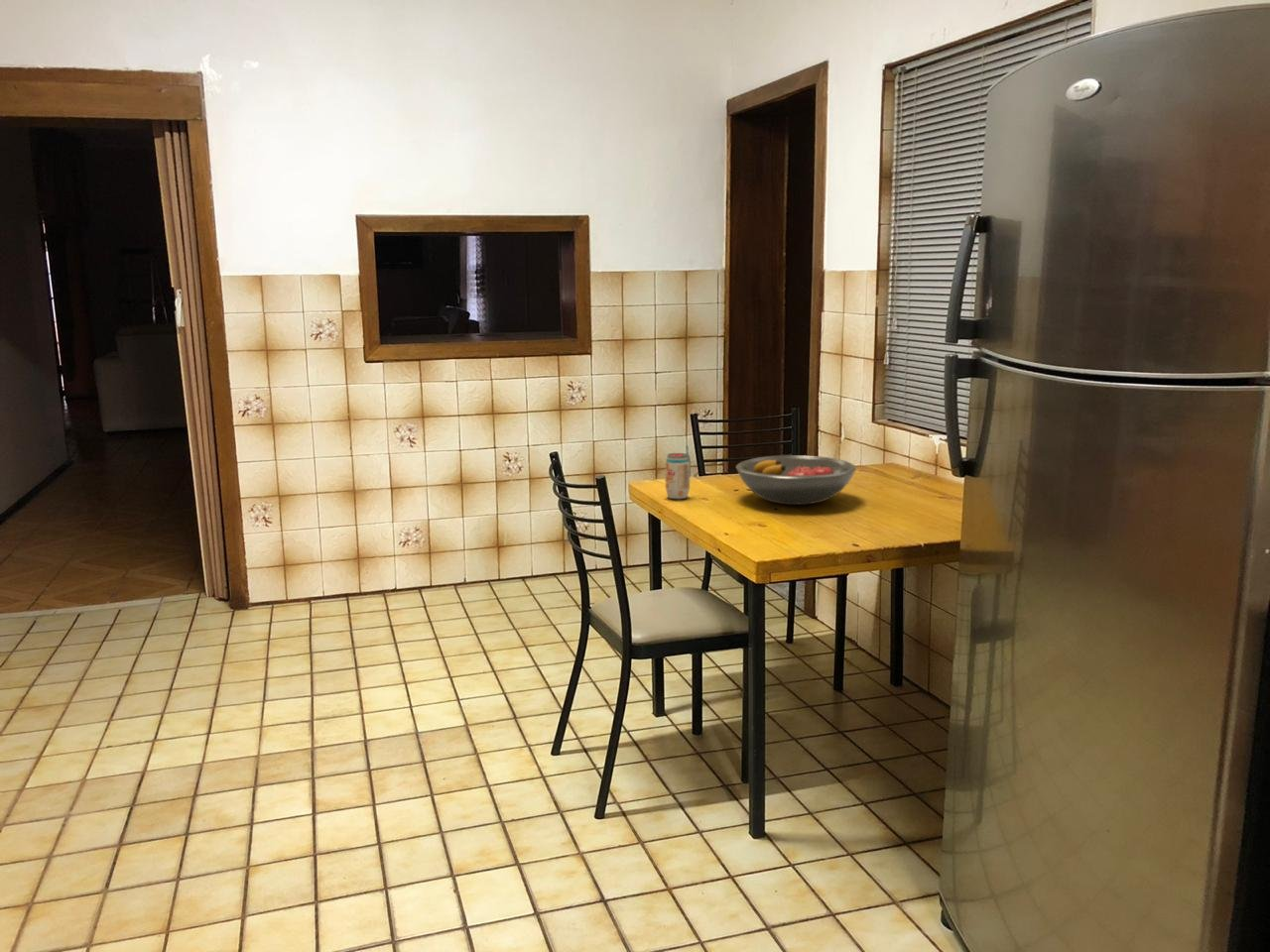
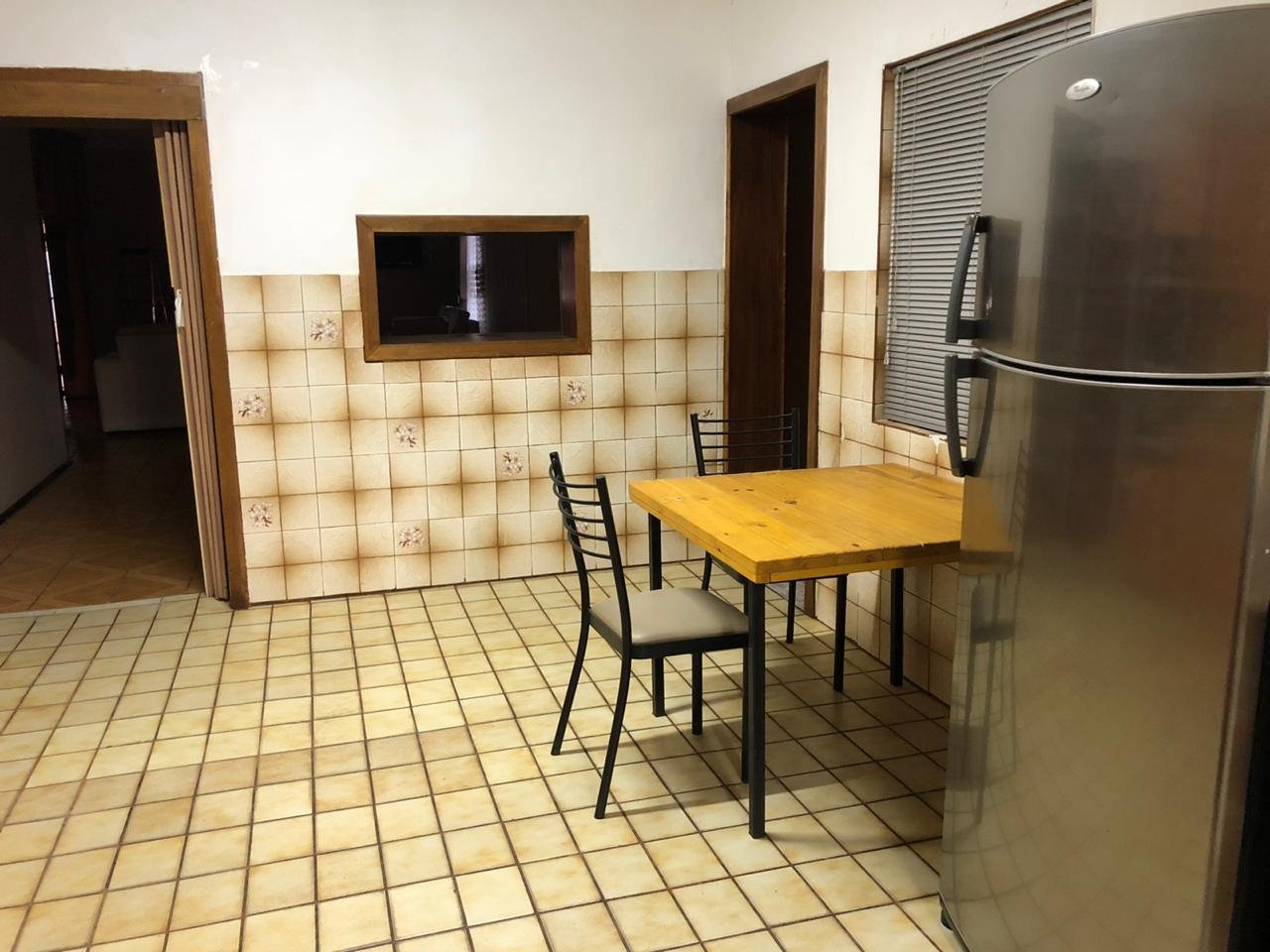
- fruit bowl (795, 478)
- beverage can (678, 471)
